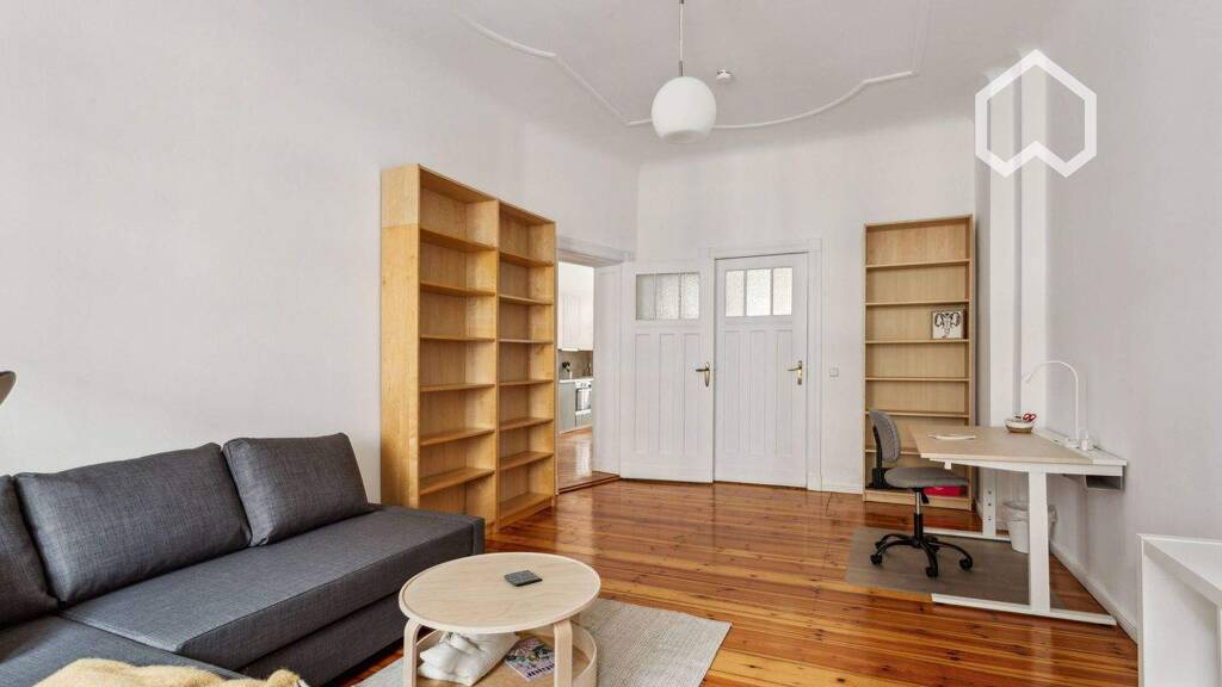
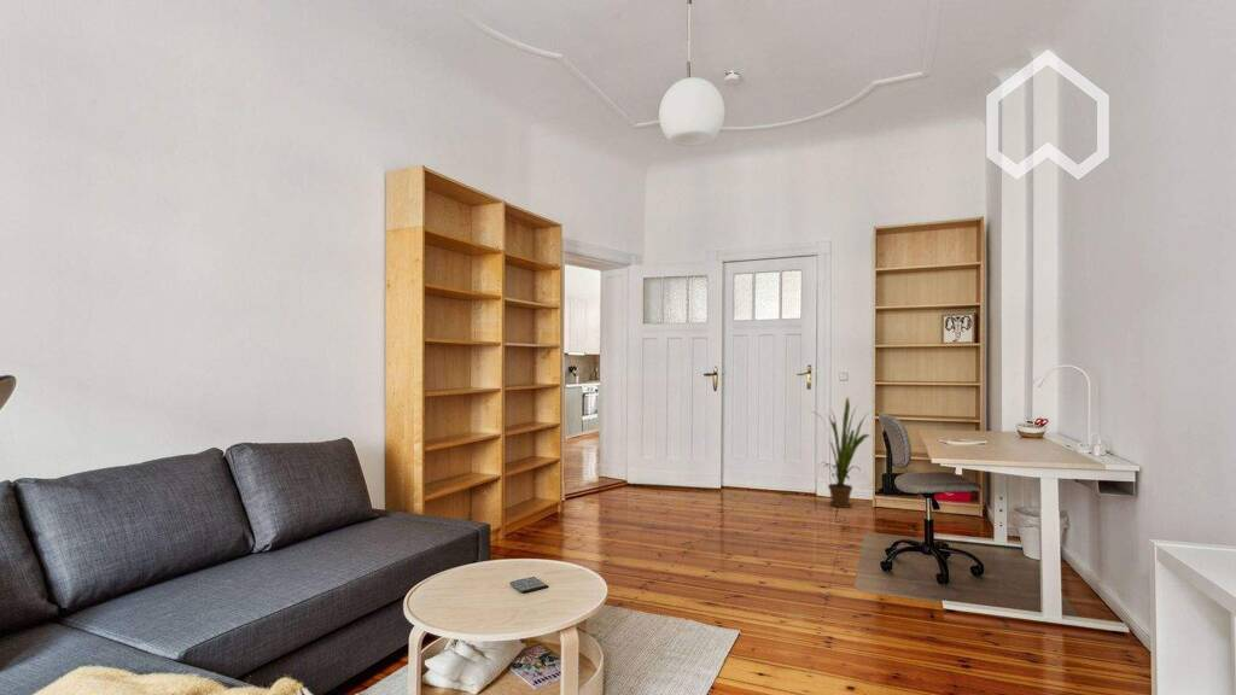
+ house plant (839, 451)
